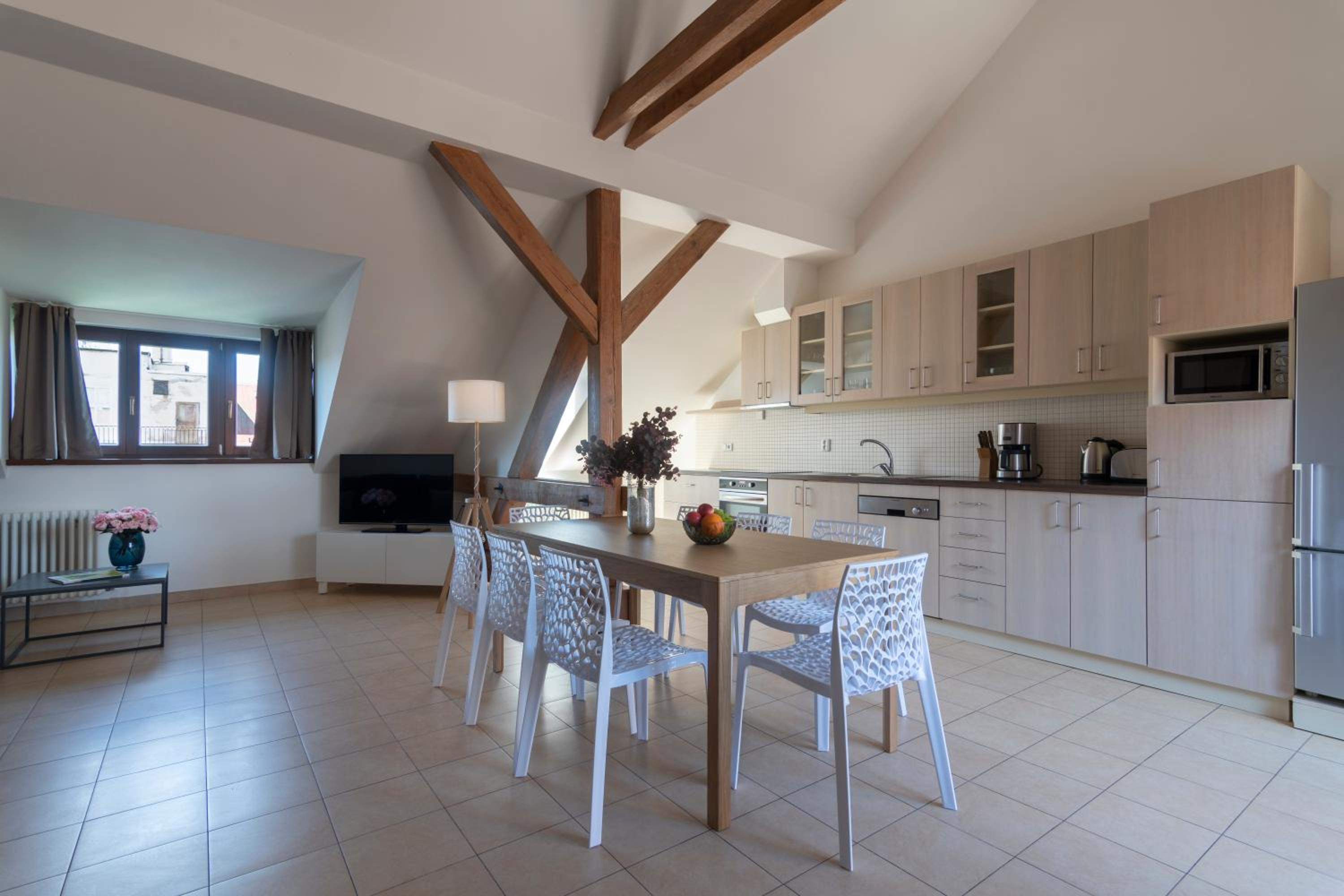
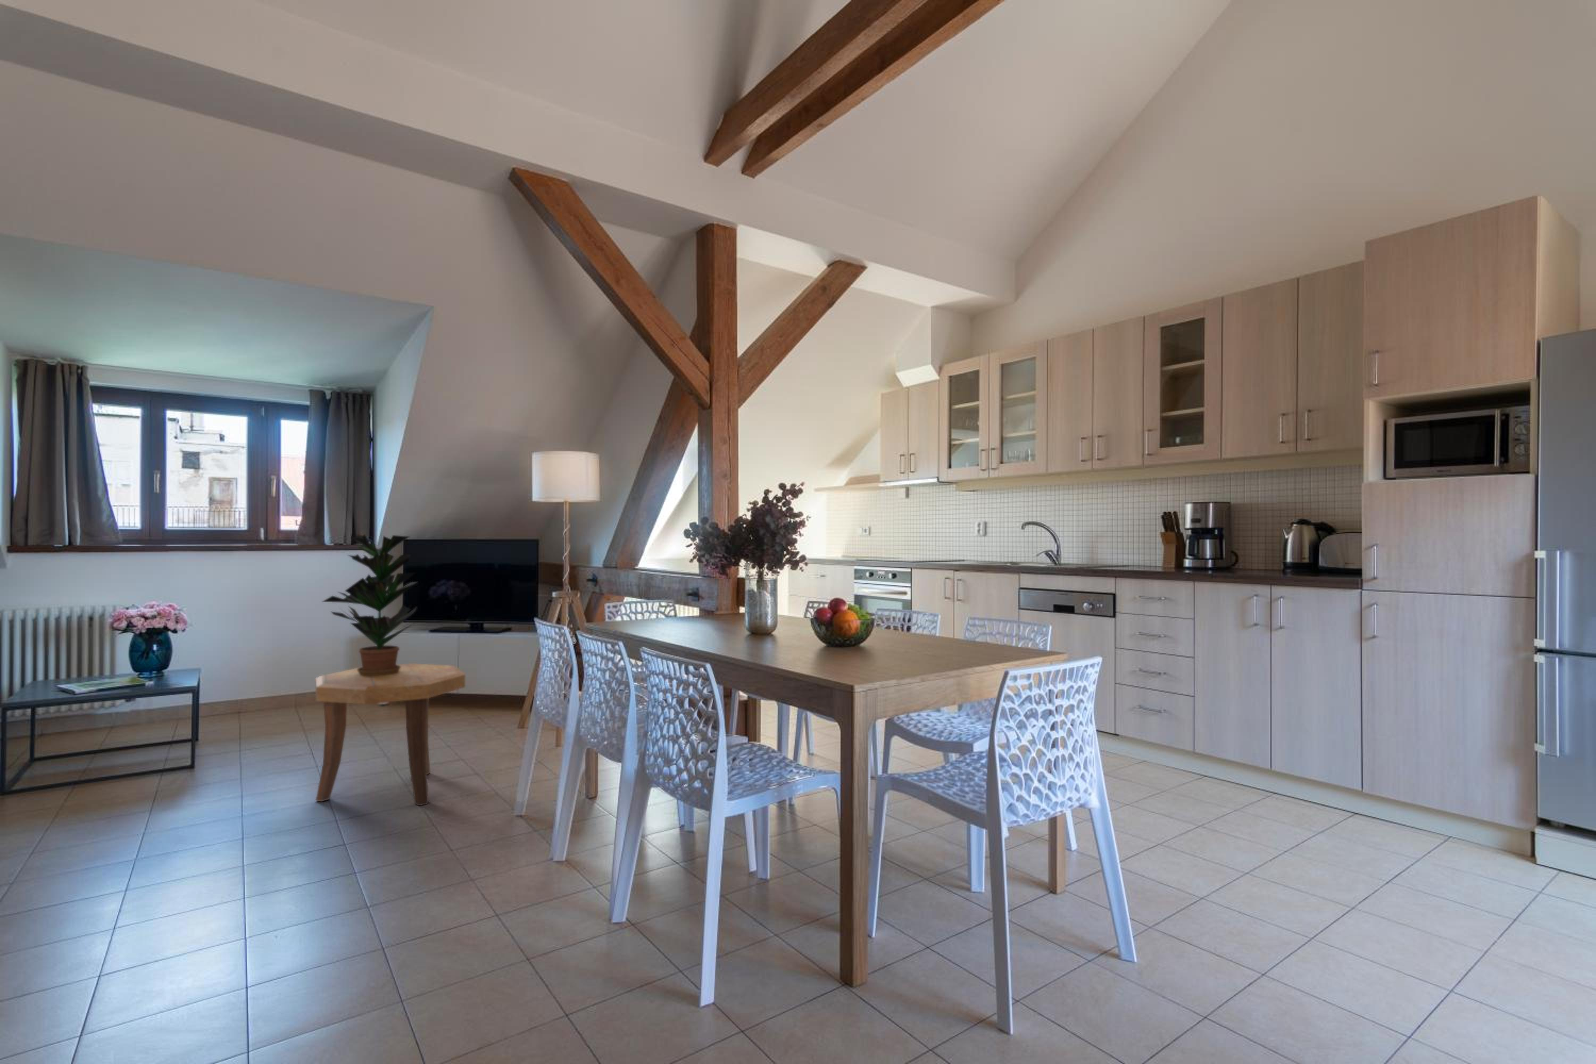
+ side table (406, 729)
+ potted plant (370, 603)
